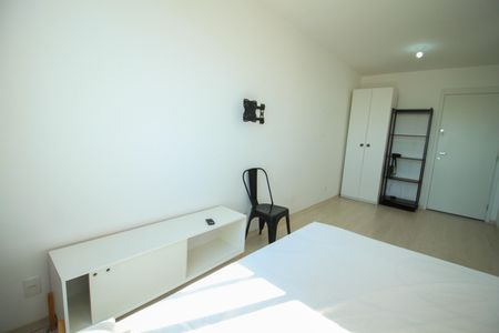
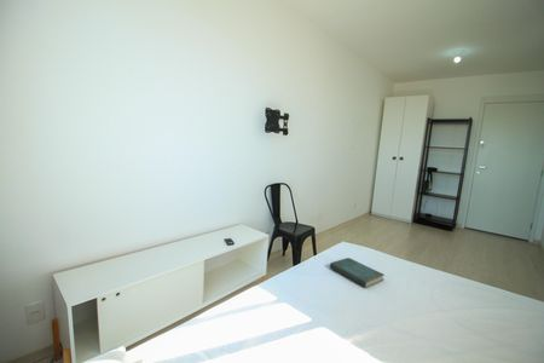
+ book (355, 271)
